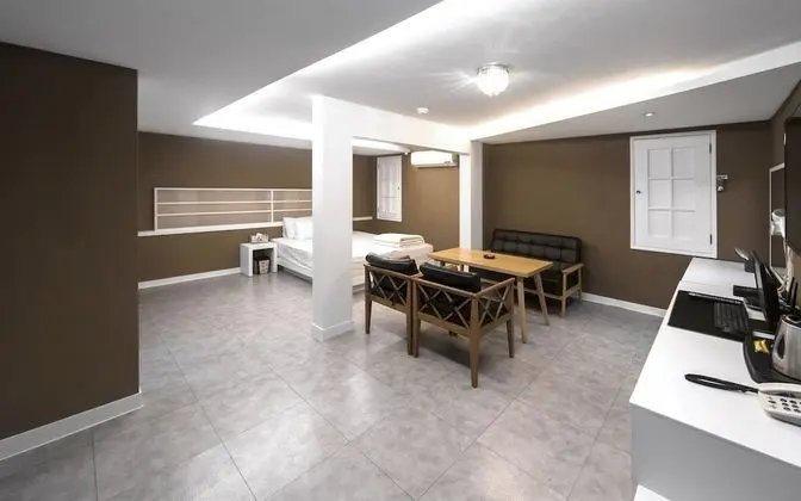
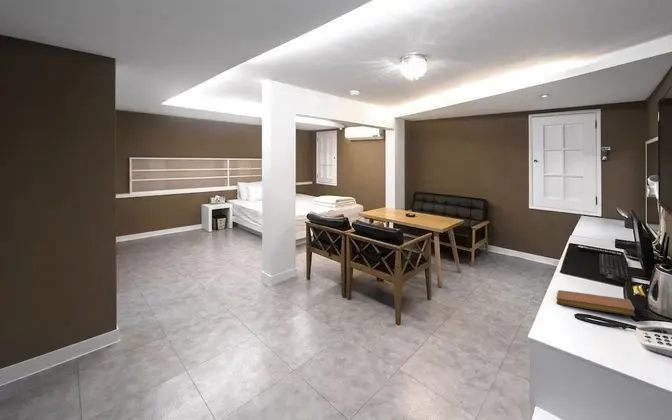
+ notebook (592, 301)
